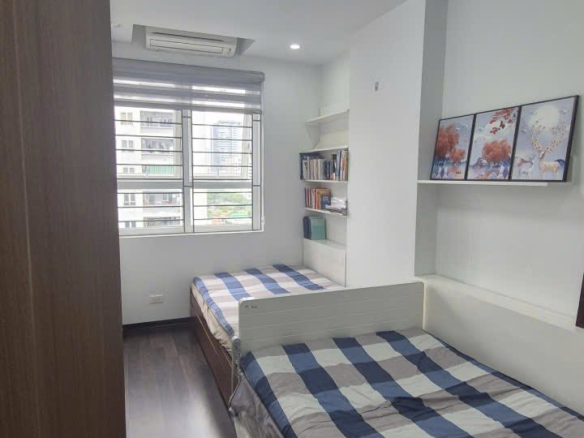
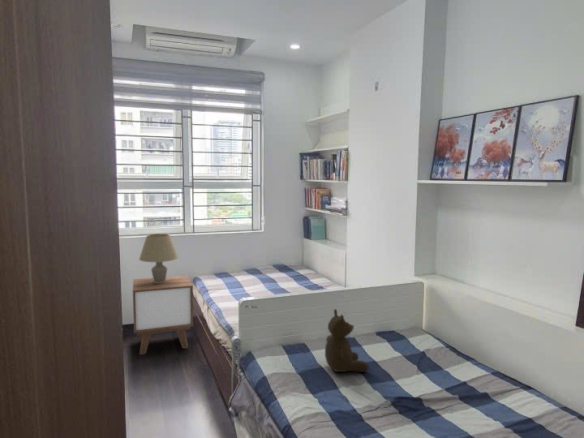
+ table lamp (159, 258)
+ teddy bear (346, 339)
+ nightstand (162, 313)
